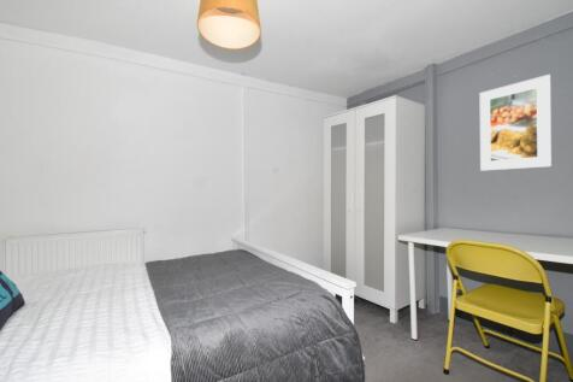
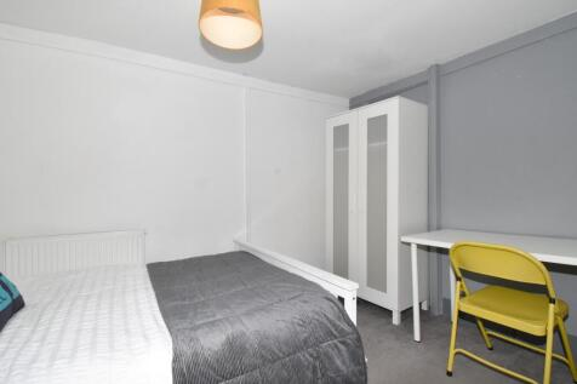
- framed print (512, 127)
